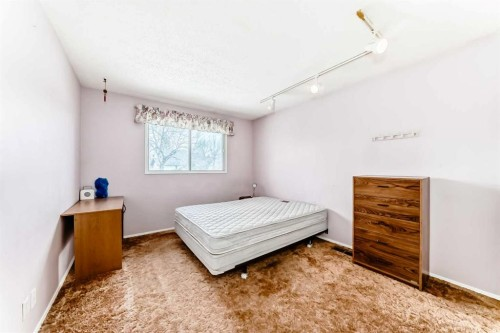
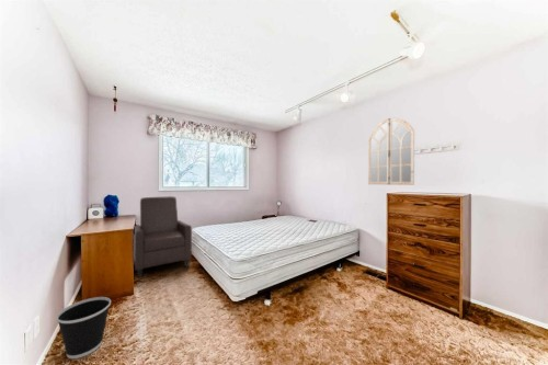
+ wastebasket (84, 328)
+ chair (161, 230)
+ home mirror (389, 151)
